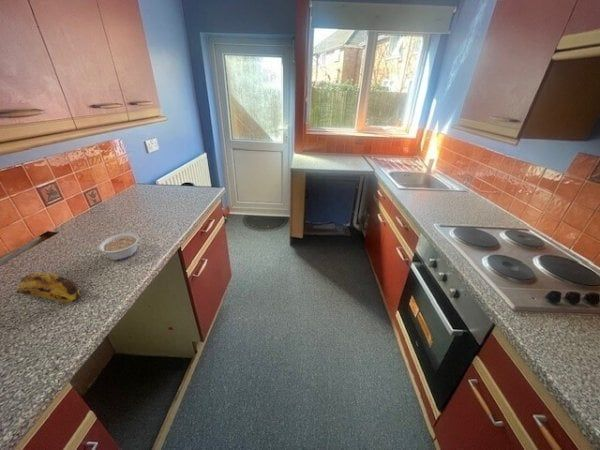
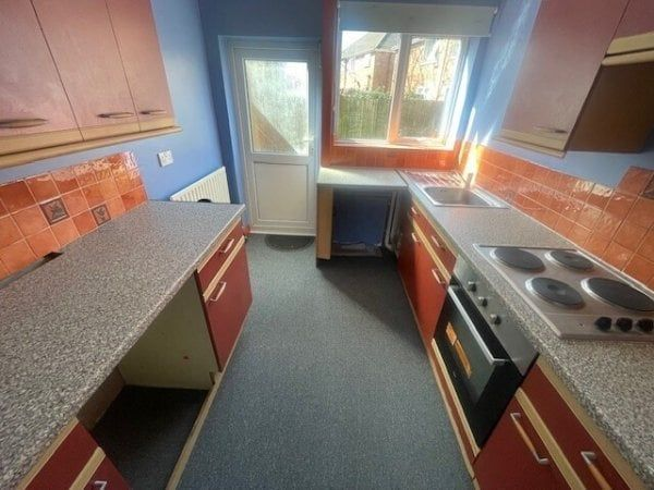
- banana (41, 287)
- legume (120, 247)
